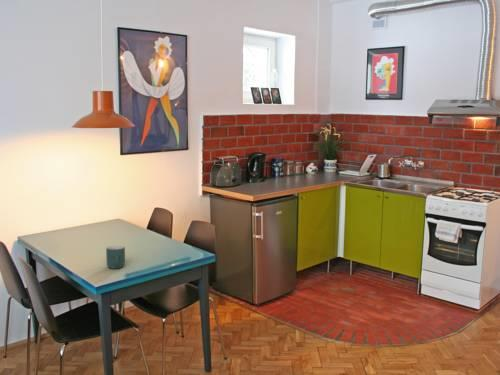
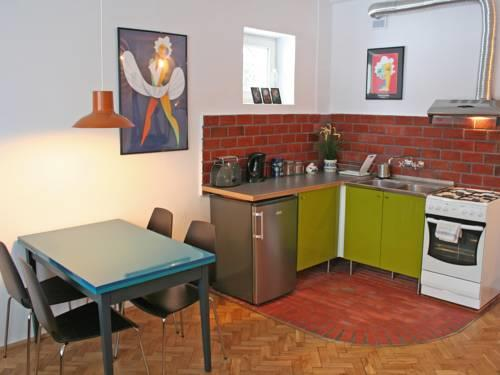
- mug (117, 257)
